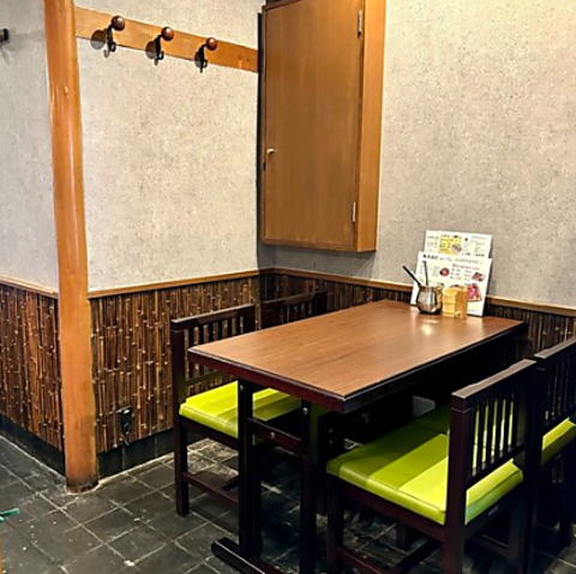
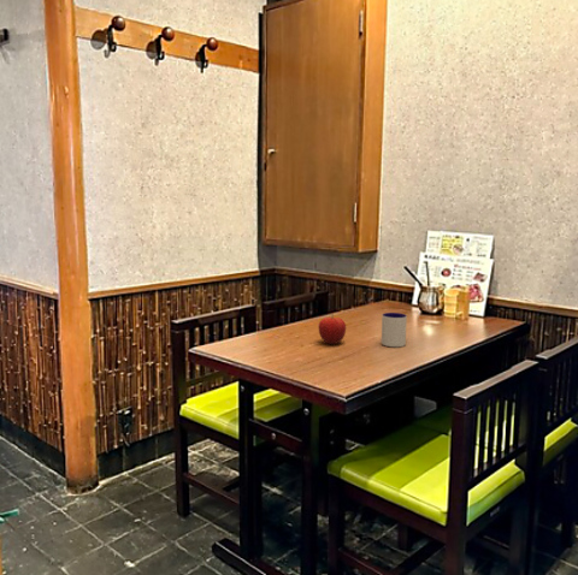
+ fruit (331, 328)
+ mug (396, 328)
